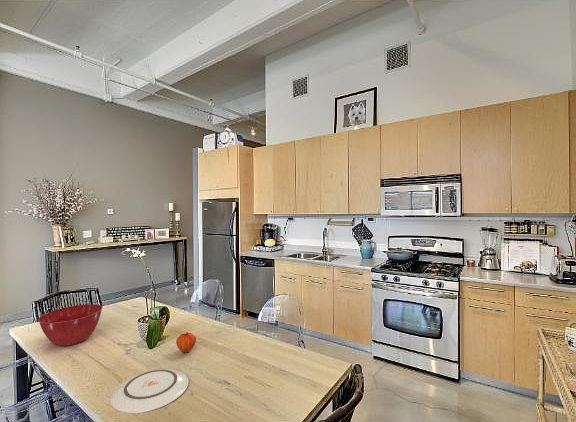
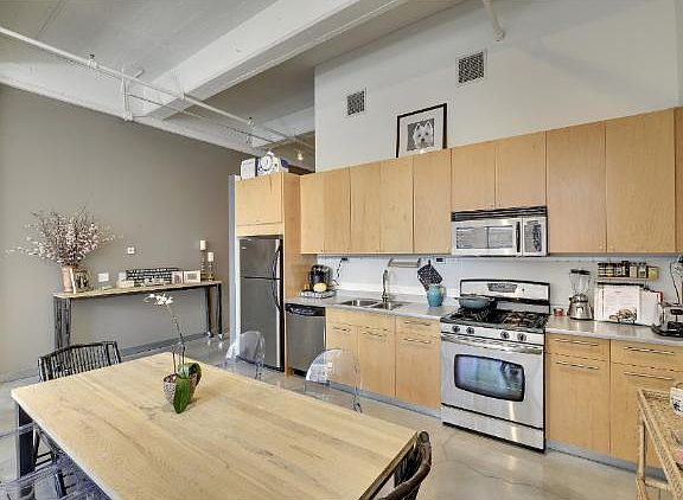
- mixing bowl (72, 326)
- plate (151, 385)
- fruit (186, 341)
